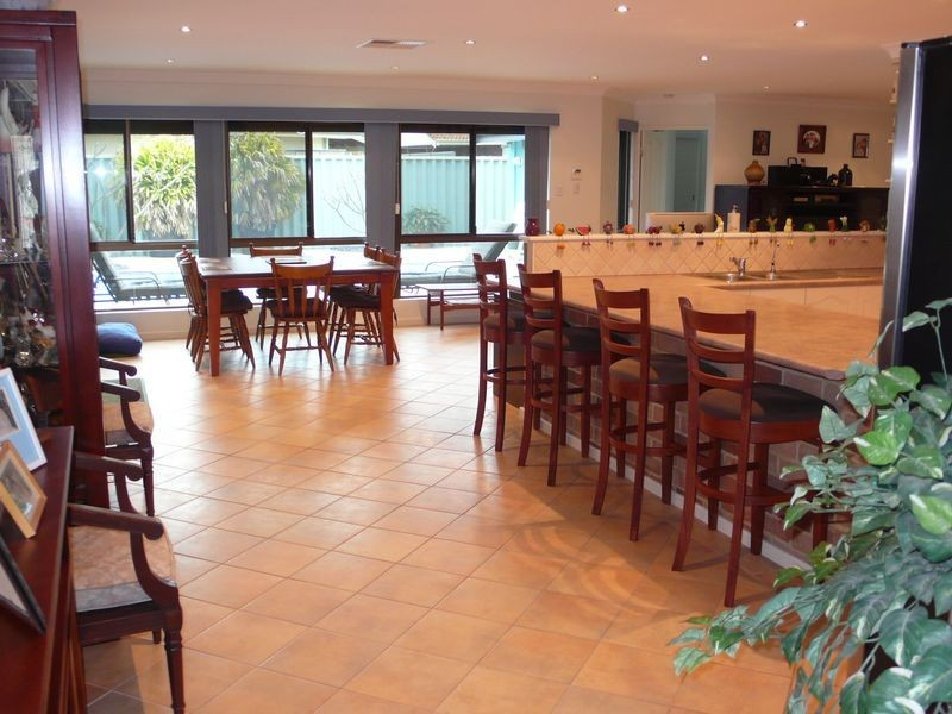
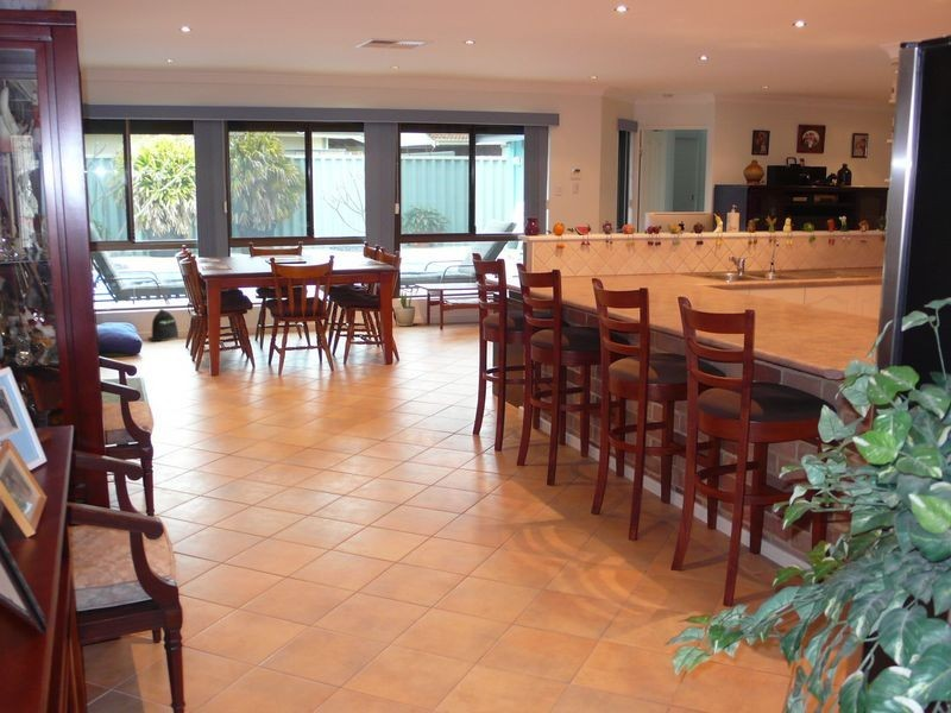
+ potted plant (404, 305)
+ backpack (162, 323)
